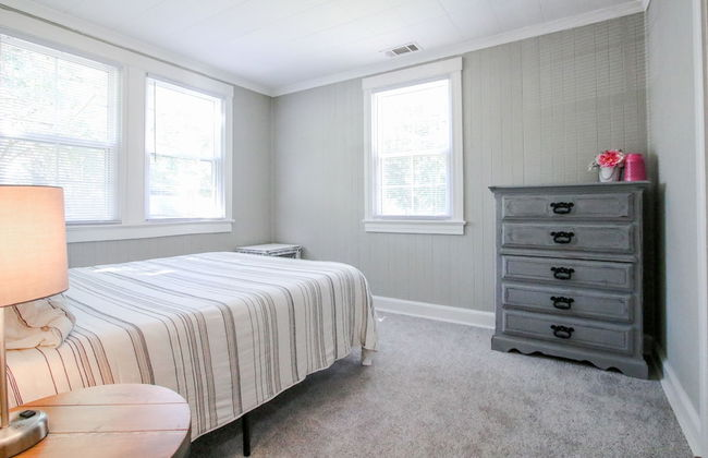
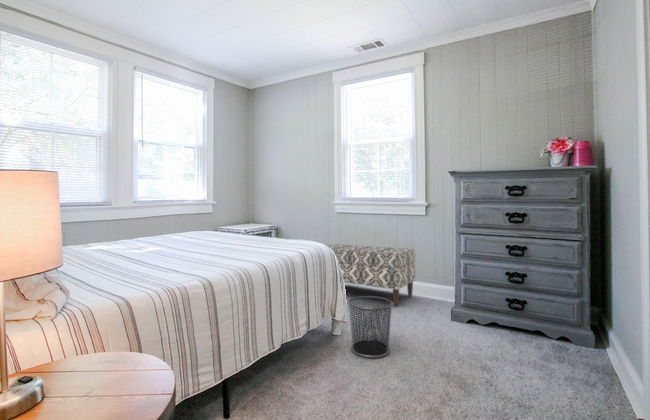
+ bench (361, 270)
+ waste bin (370, 325)
